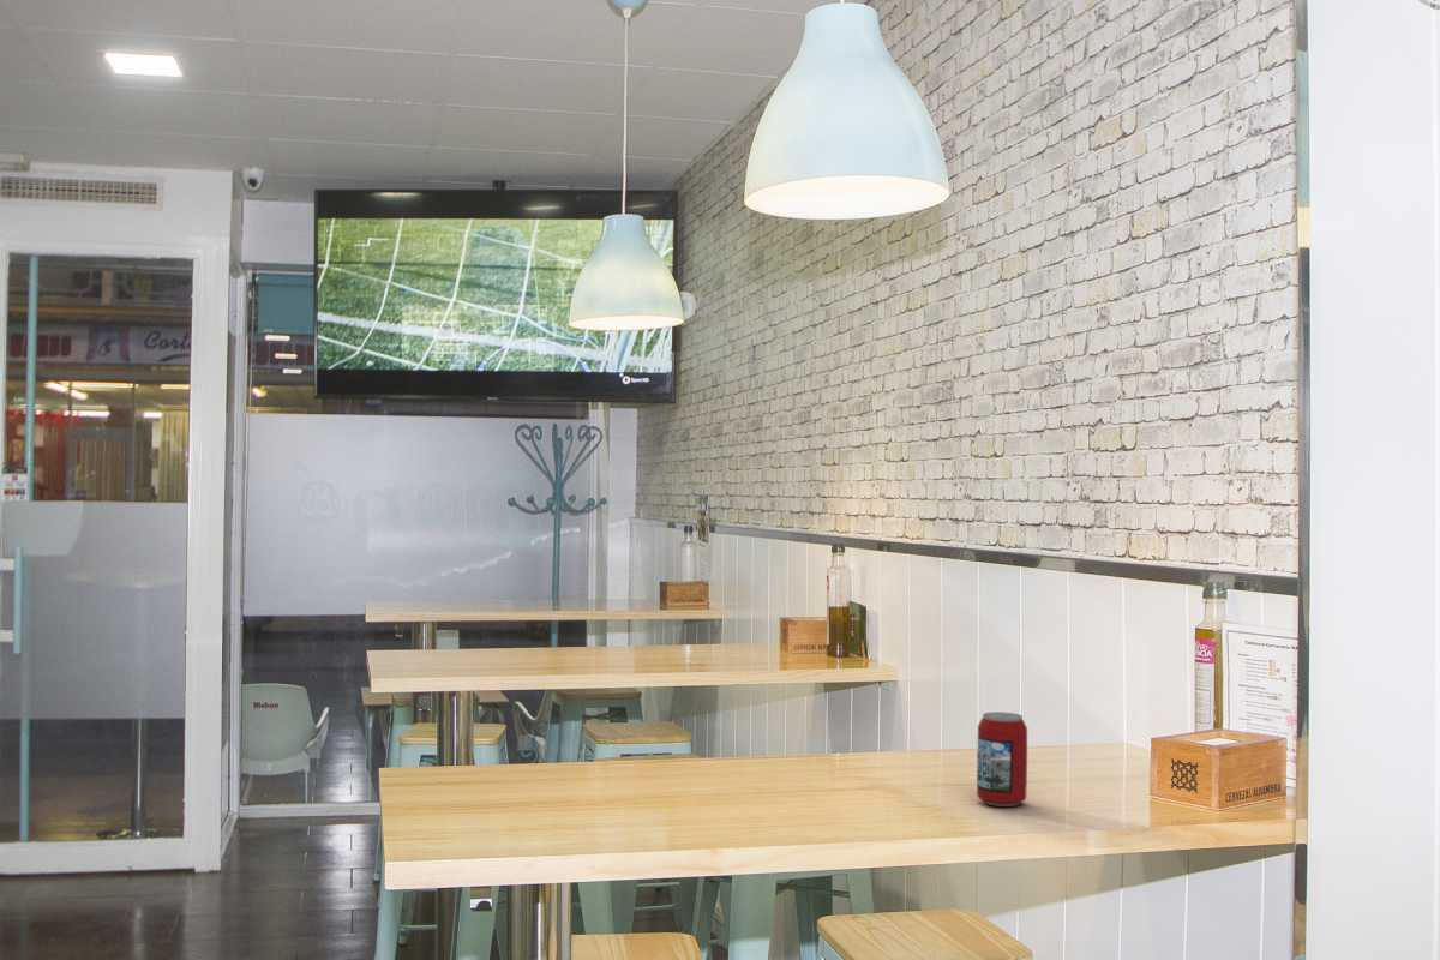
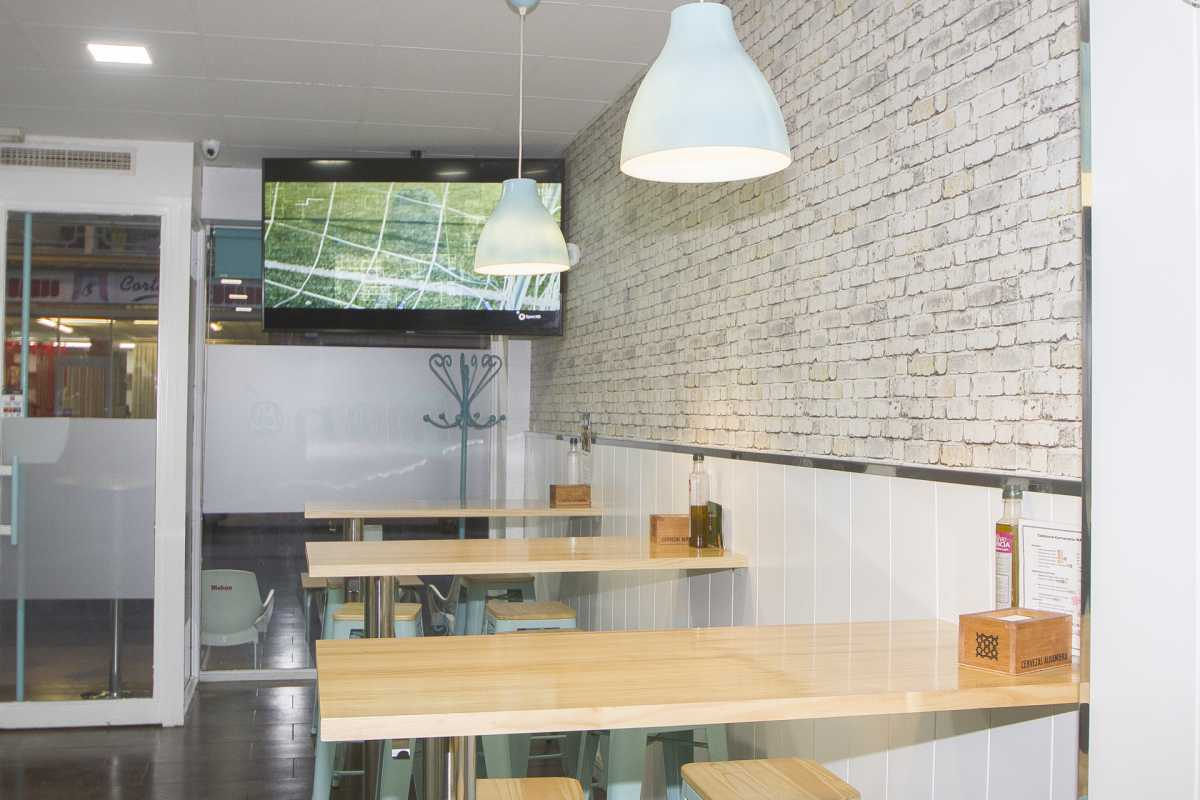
- beverage can (1002, 758)
